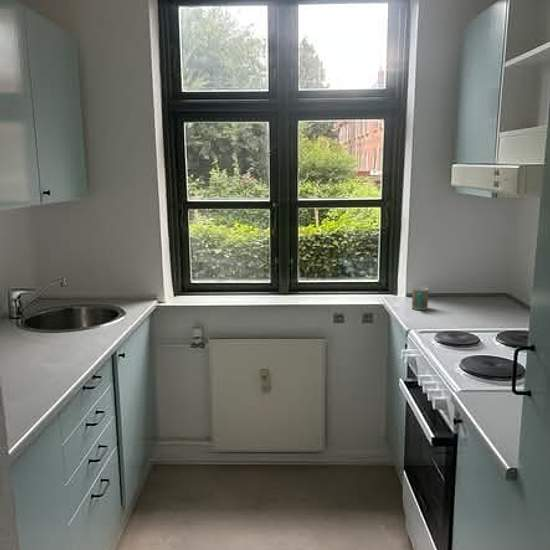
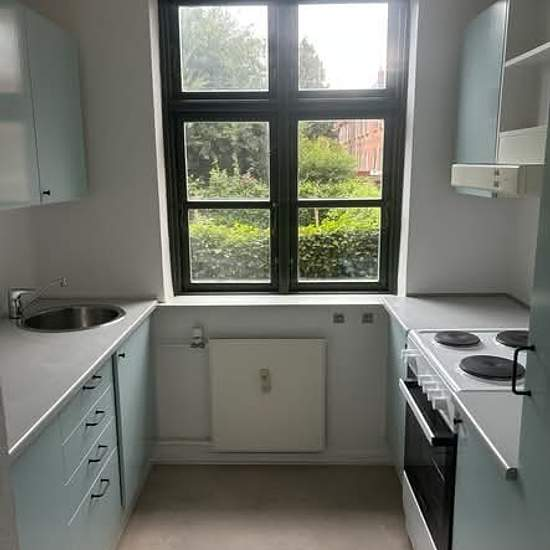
- mug (419, 299)
